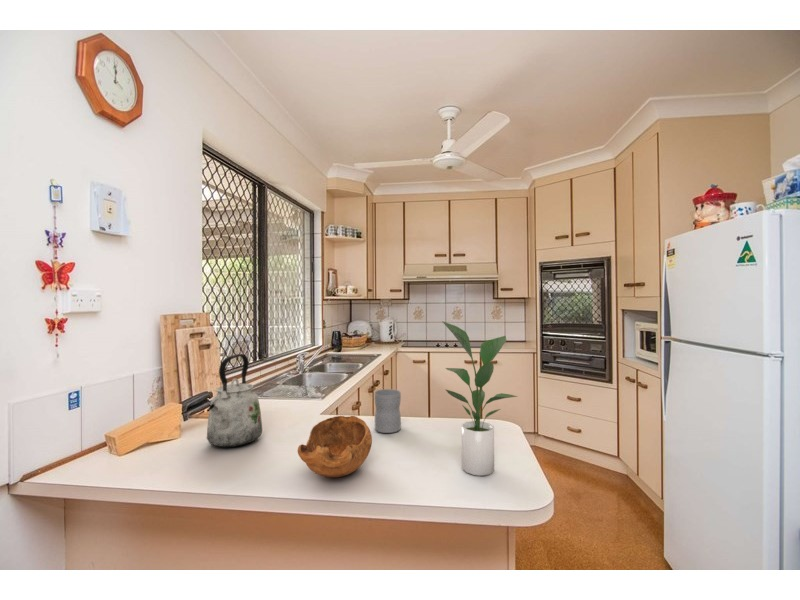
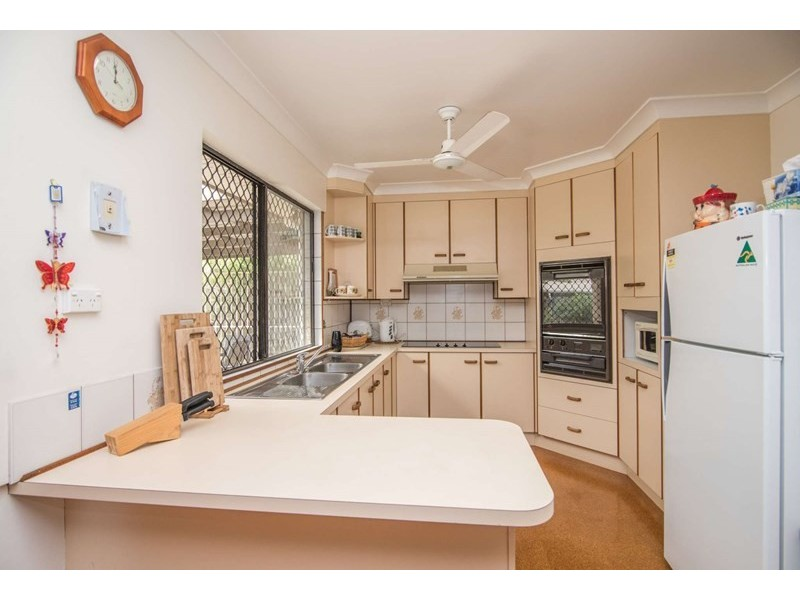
- potted plant (479, 396)
- bowl (336, 450)
- kettle (230, 400)
- mug (388, 408)
